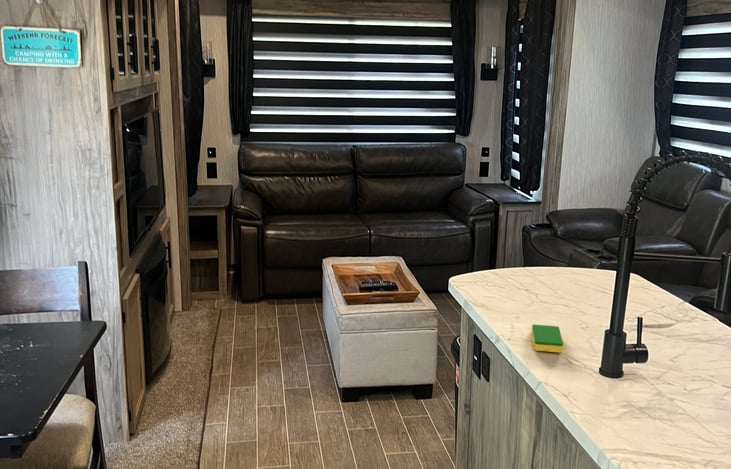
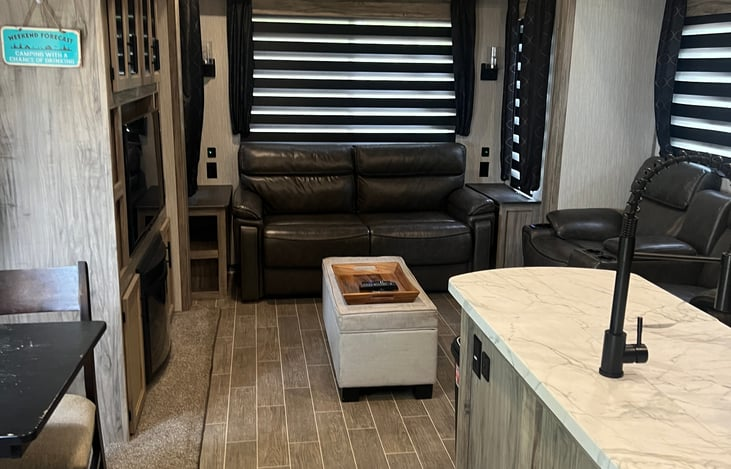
- dish sponge (546, 338)
